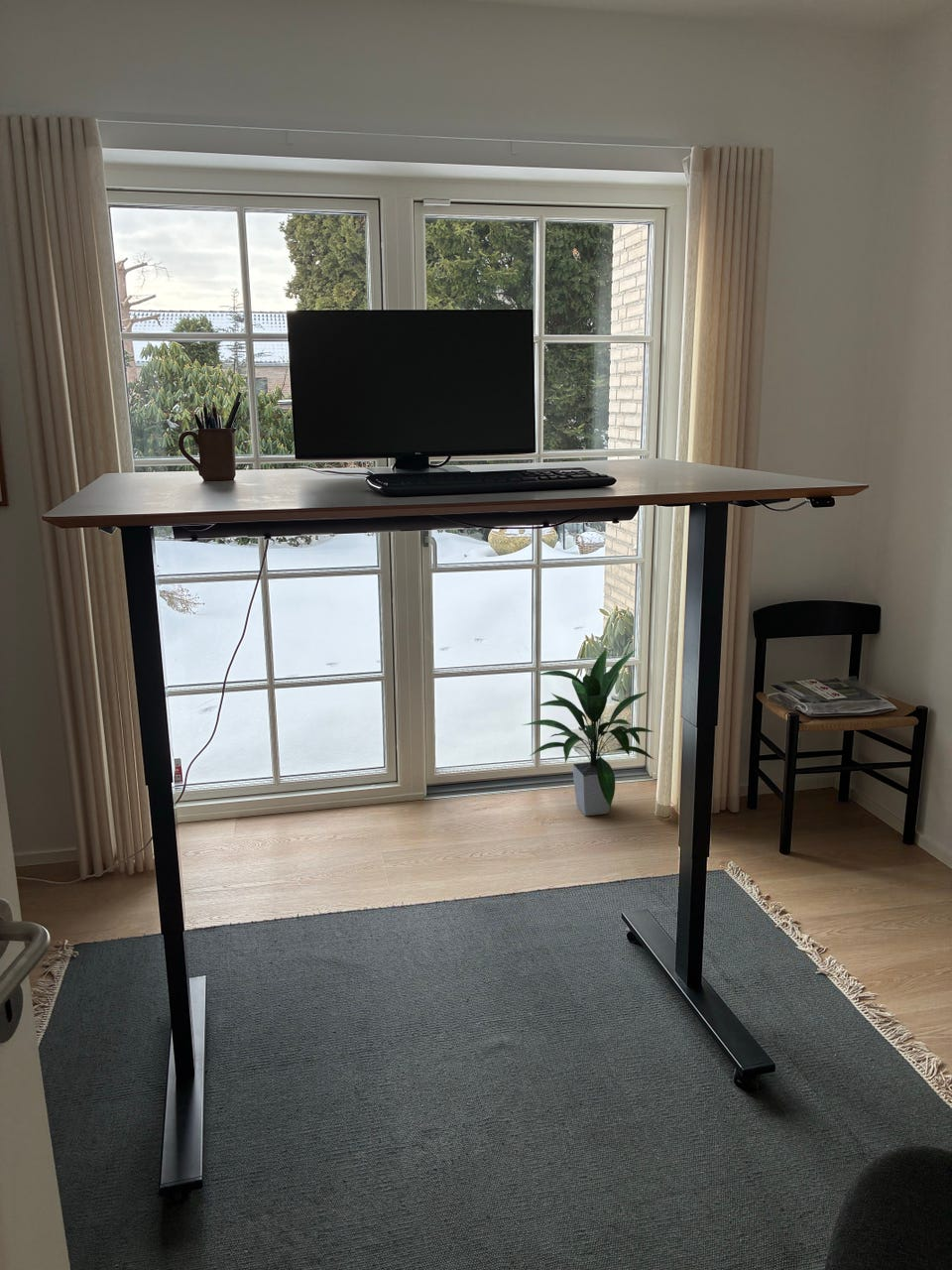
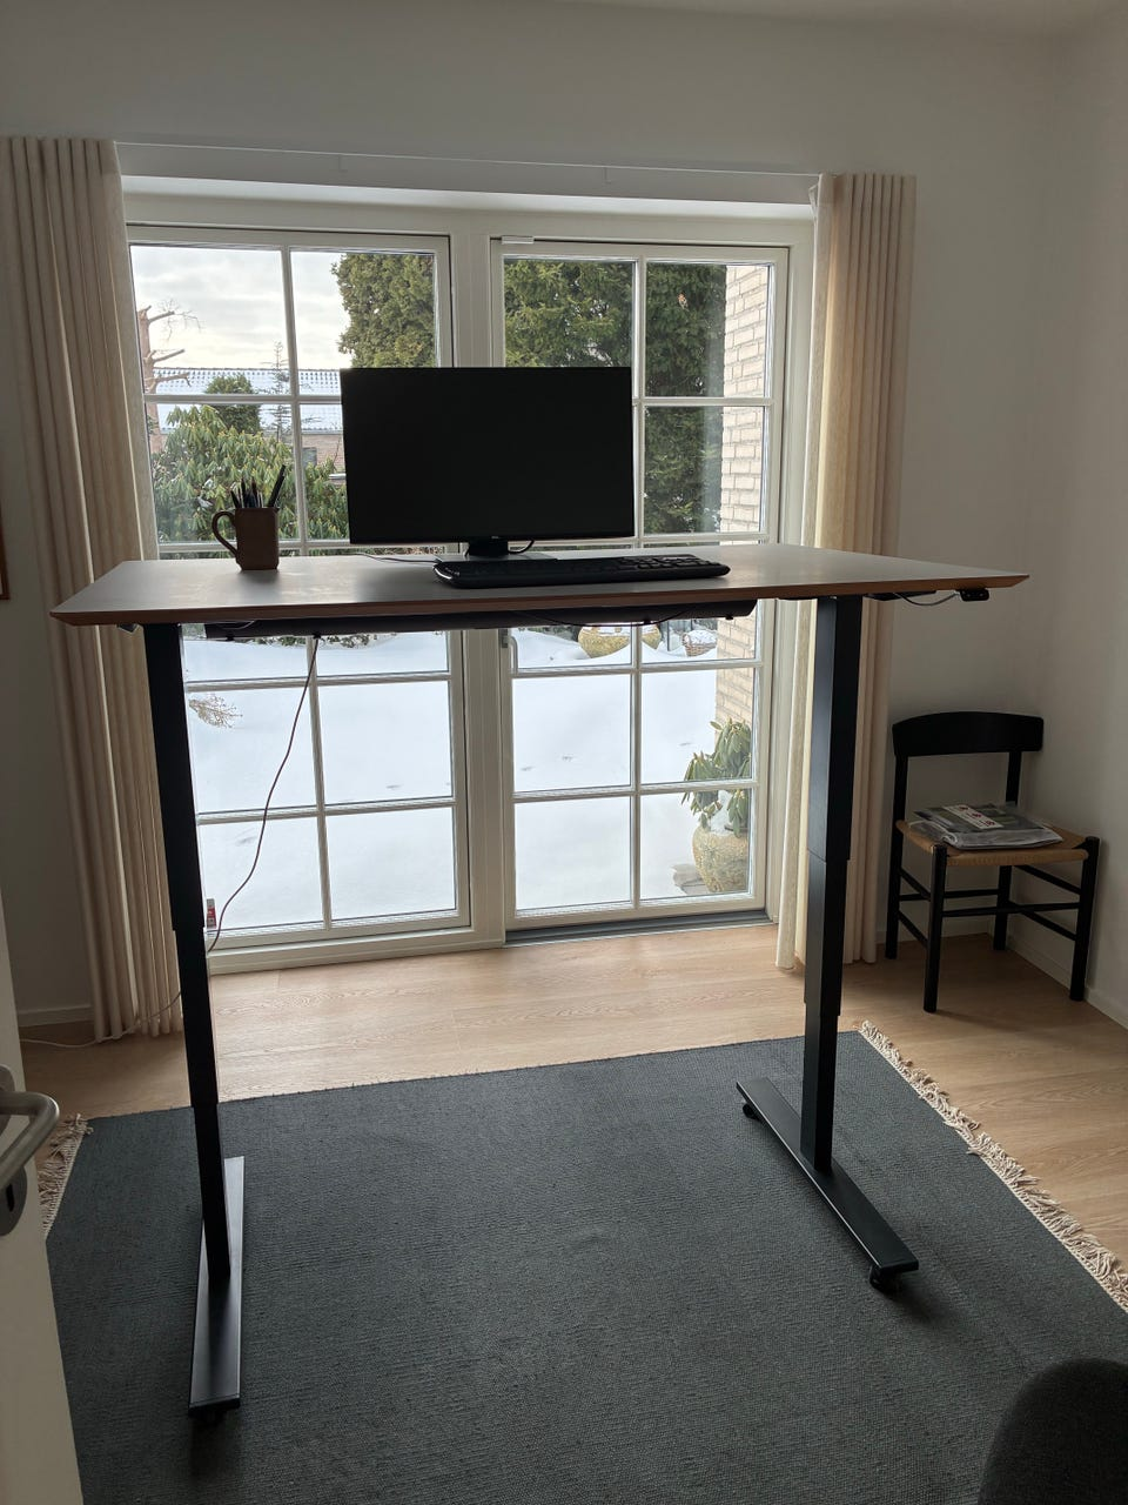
- indoor plant (593, 733)
